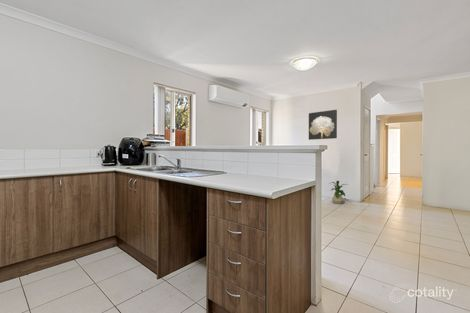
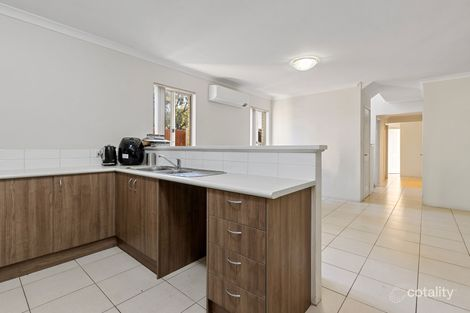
- wall art (322, 125)
- house plant (339, 191)
